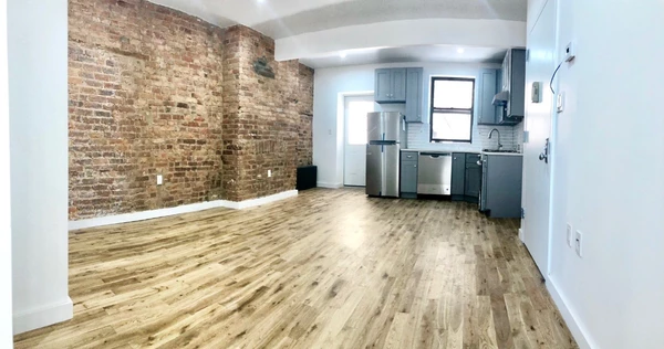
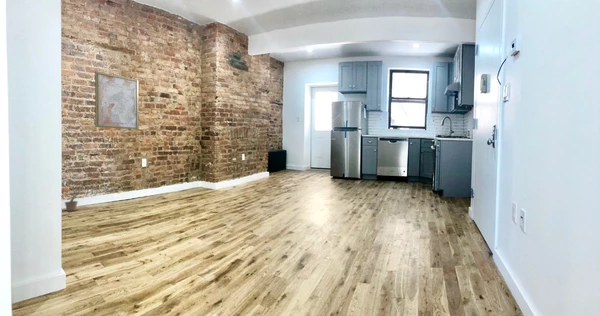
+ wall art (118, 102)
+ potted plant (73, 193)
